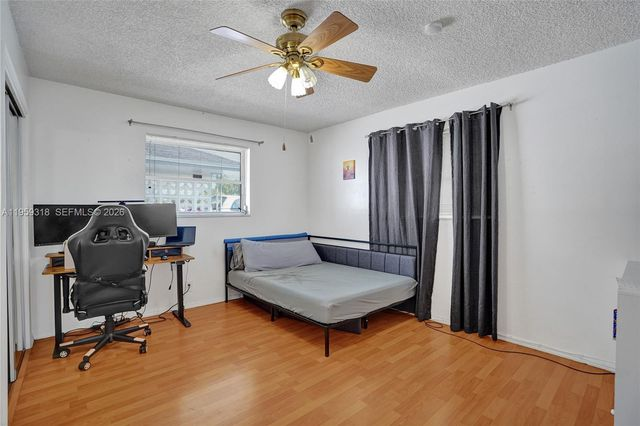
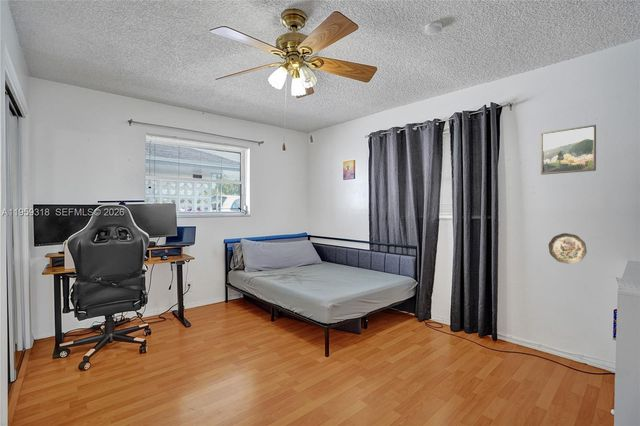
+ decorative plate (567, 248)
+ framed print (567, 151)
